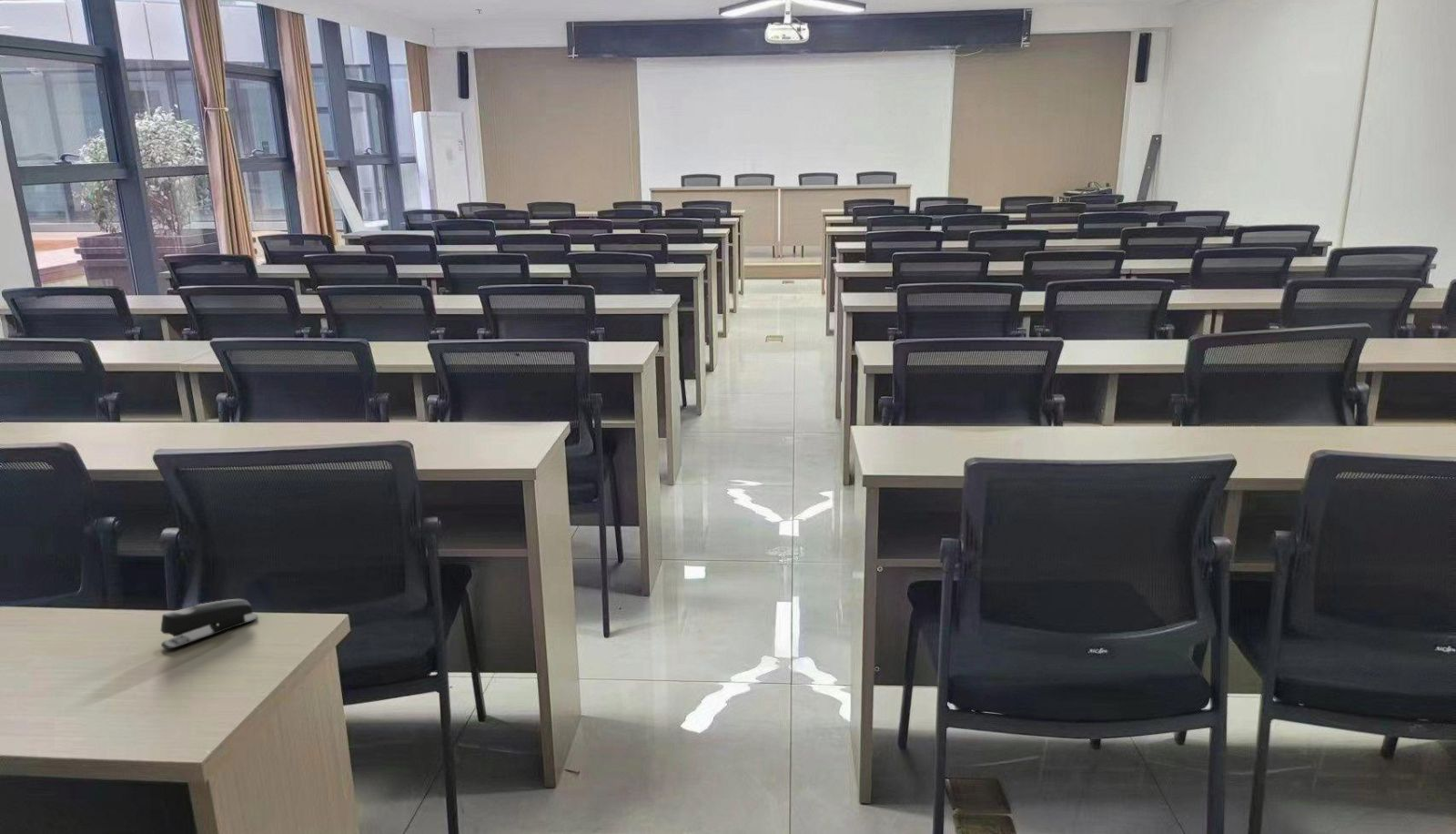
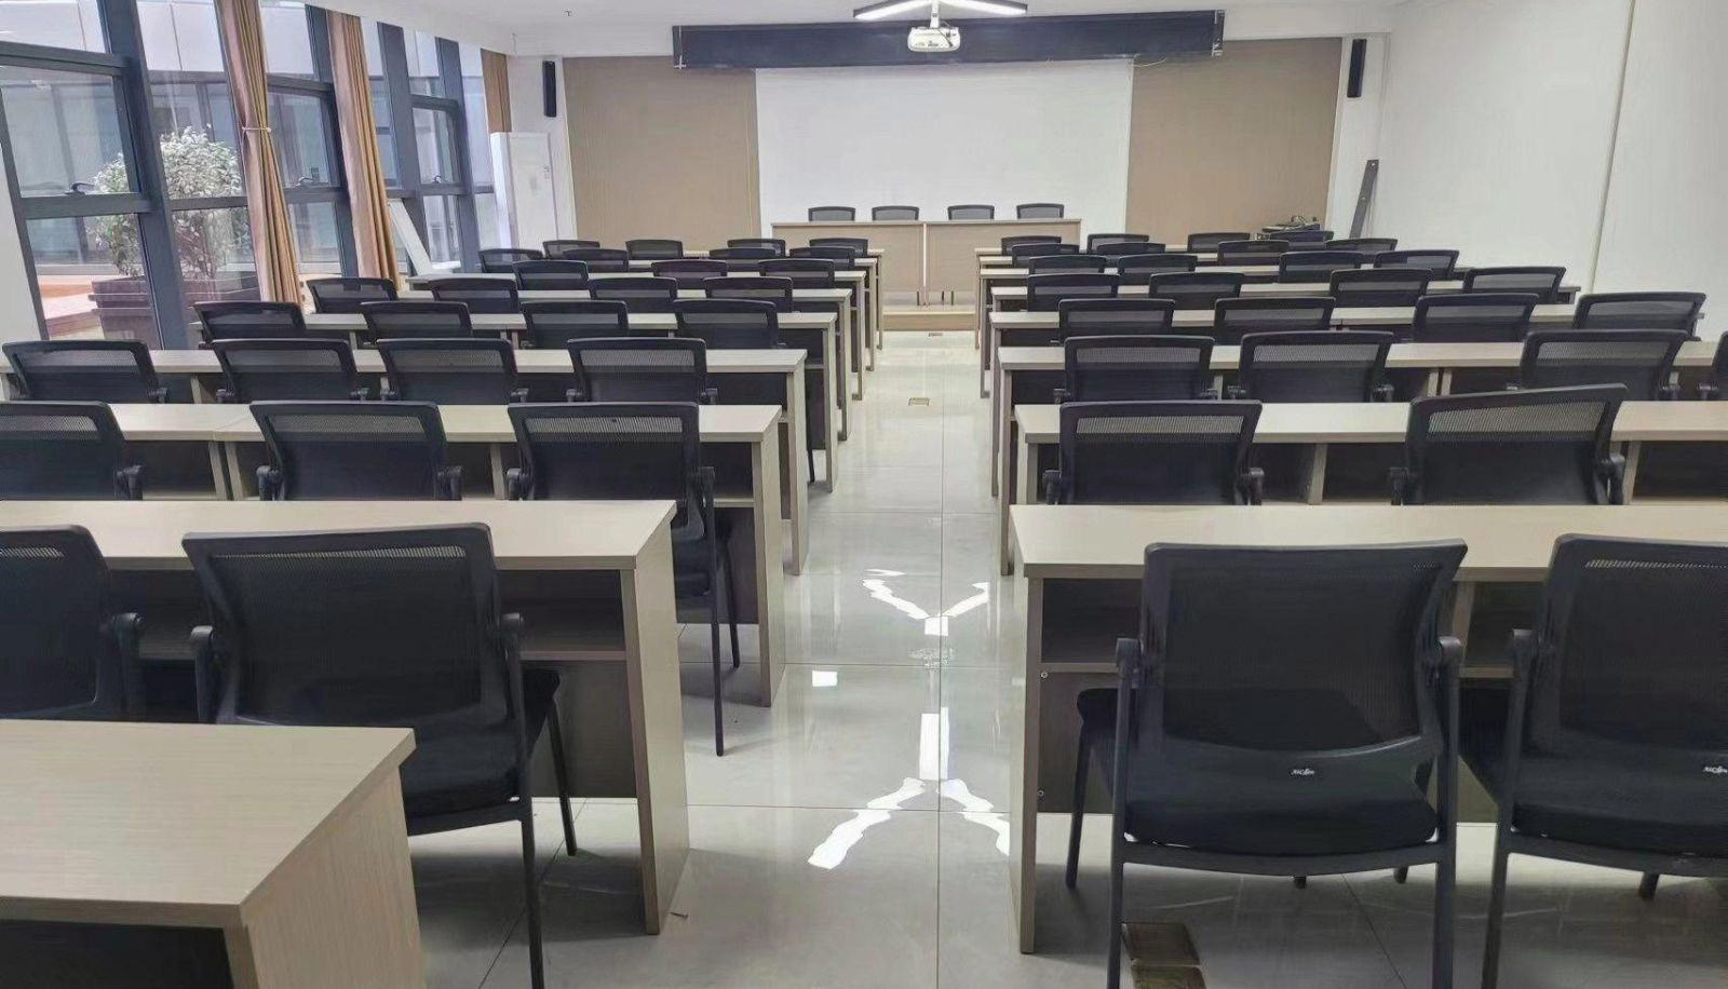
- stapler (208, 616)
